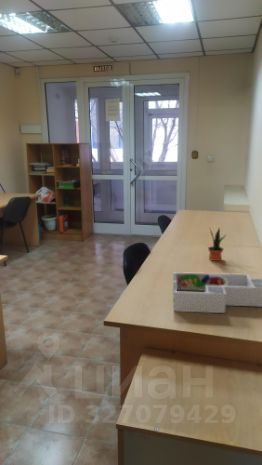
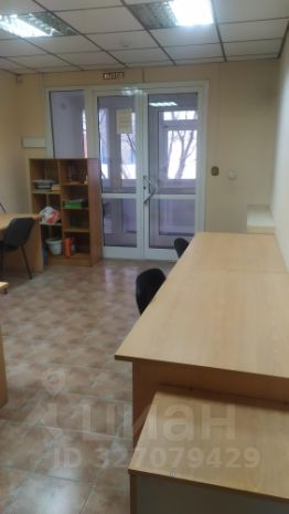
- desk organizer (222, 291)
- potted plant (217, 242)
